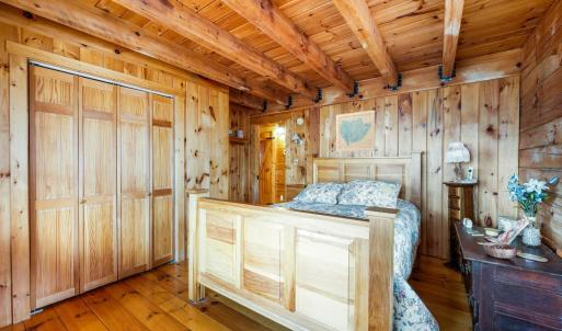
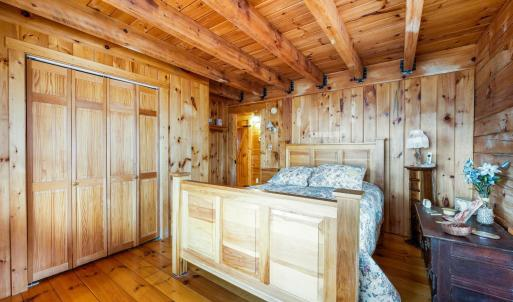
- wall art (354, 132)
